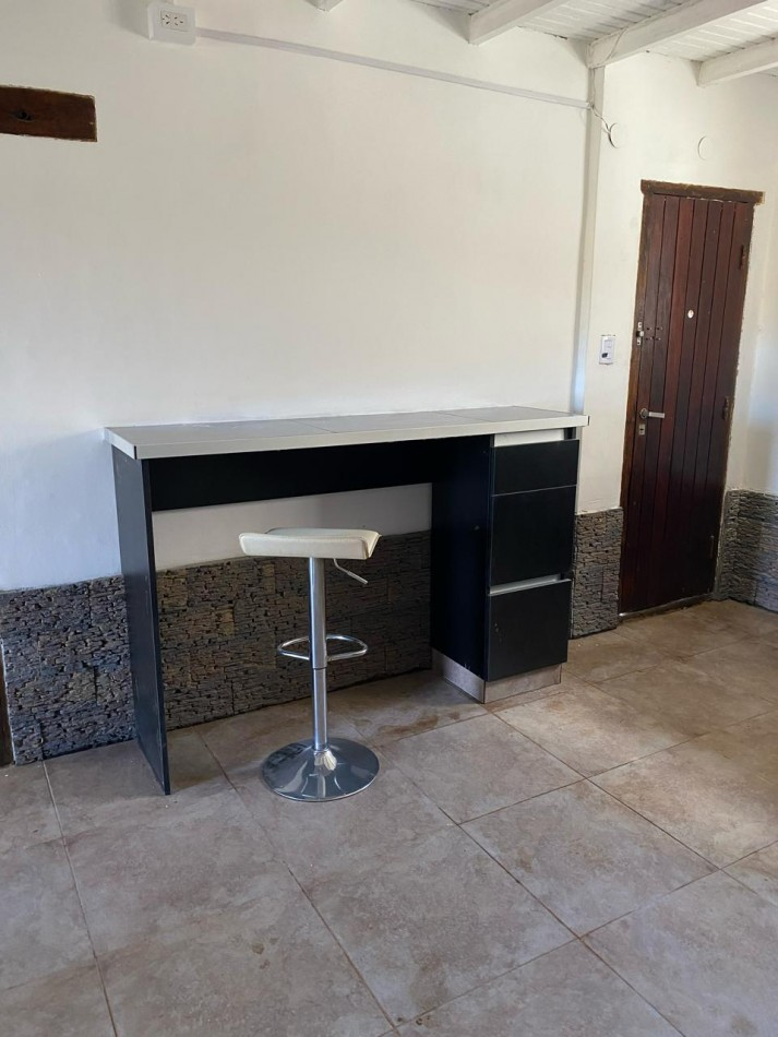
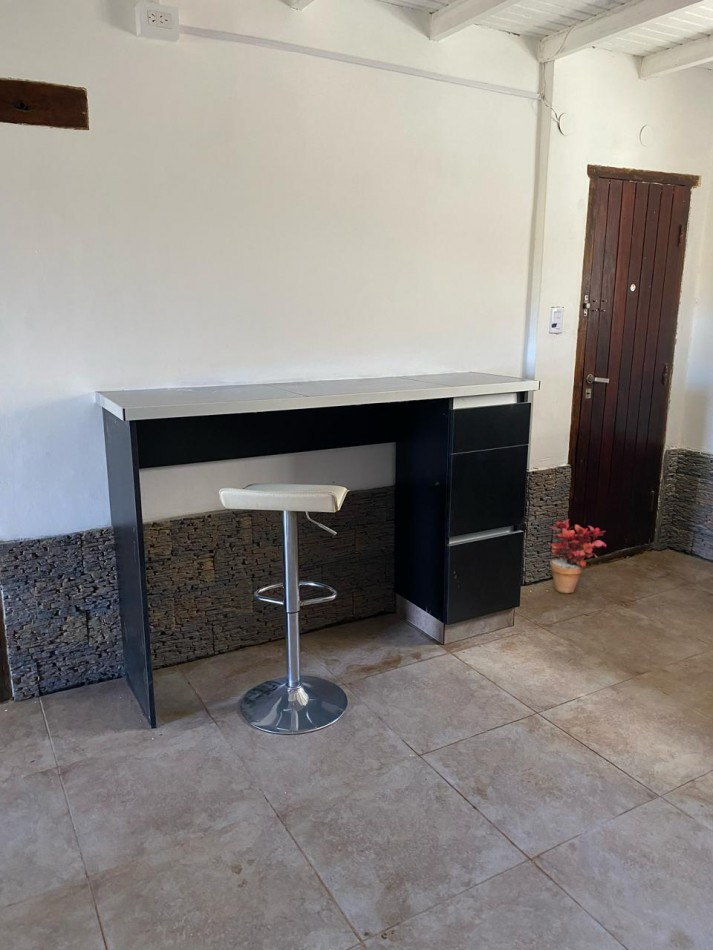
+ potted plant (572, 557)
